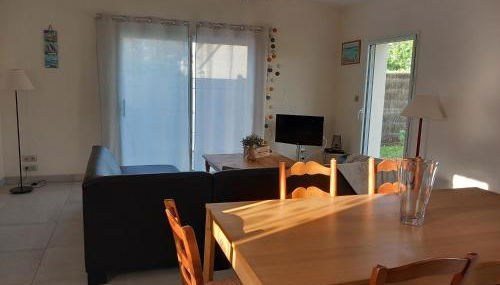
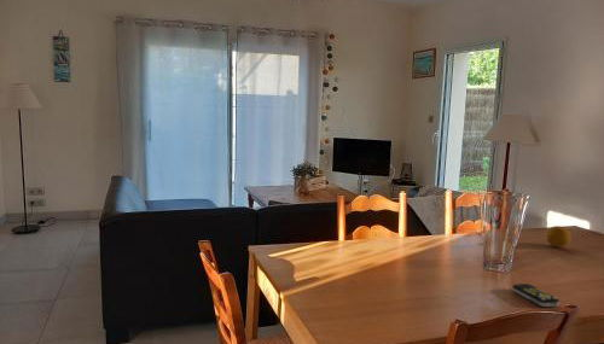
+ fruit (558, 237)
+ remote control (534, 293)
